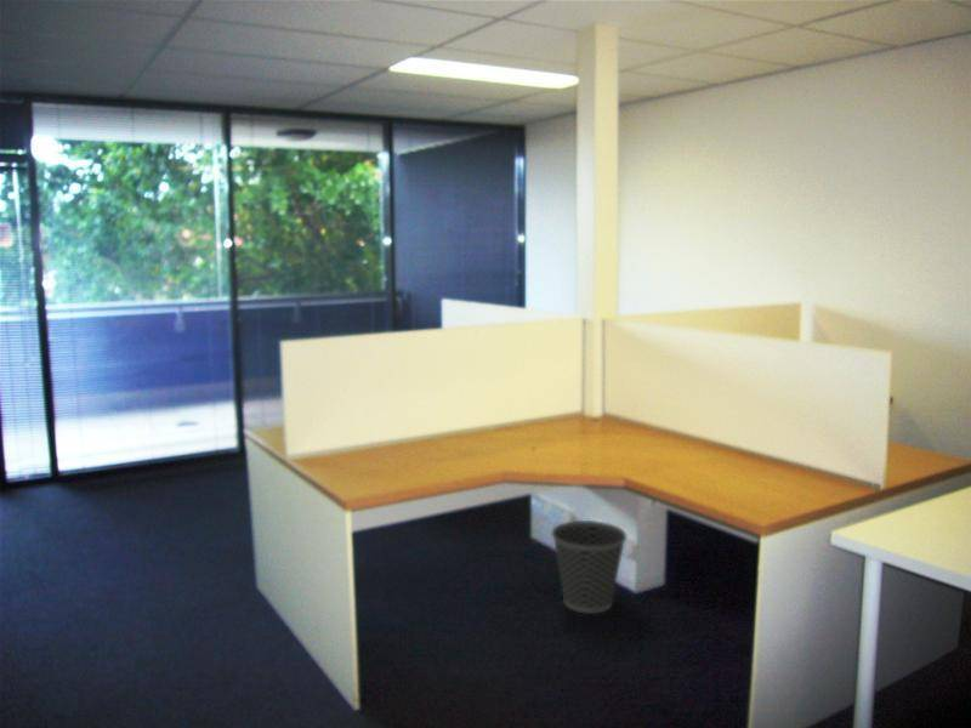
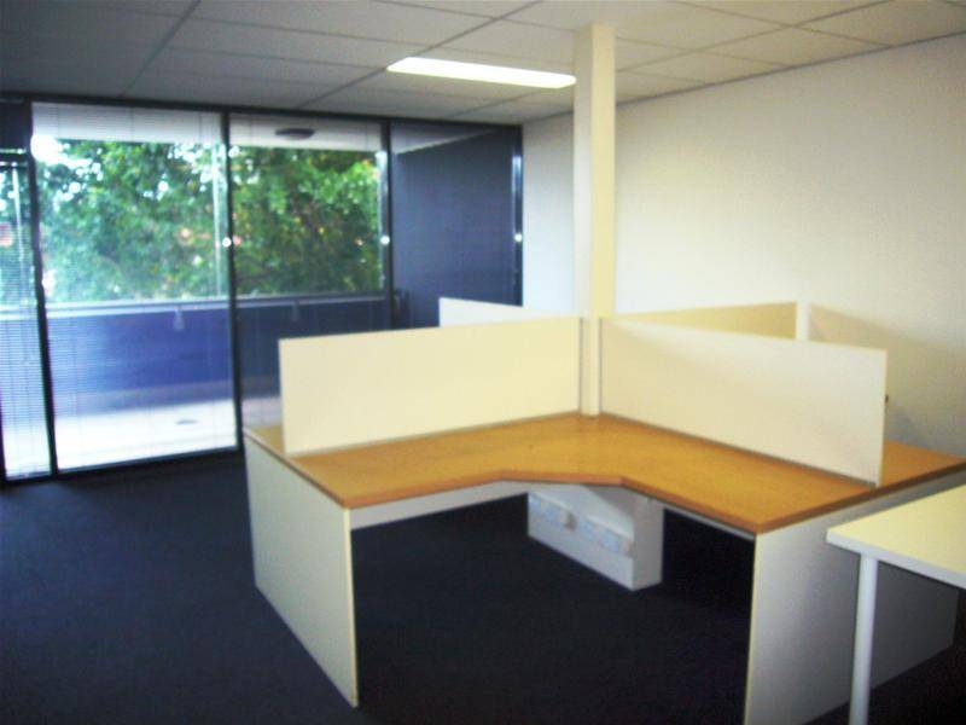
- wastebasket (587, 568)
